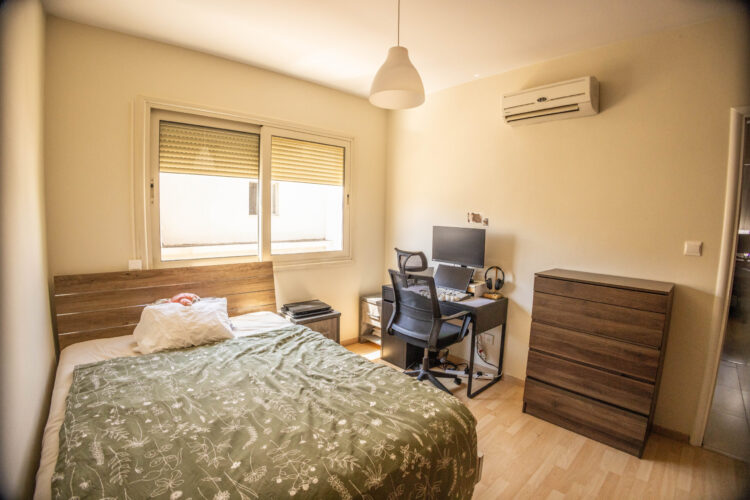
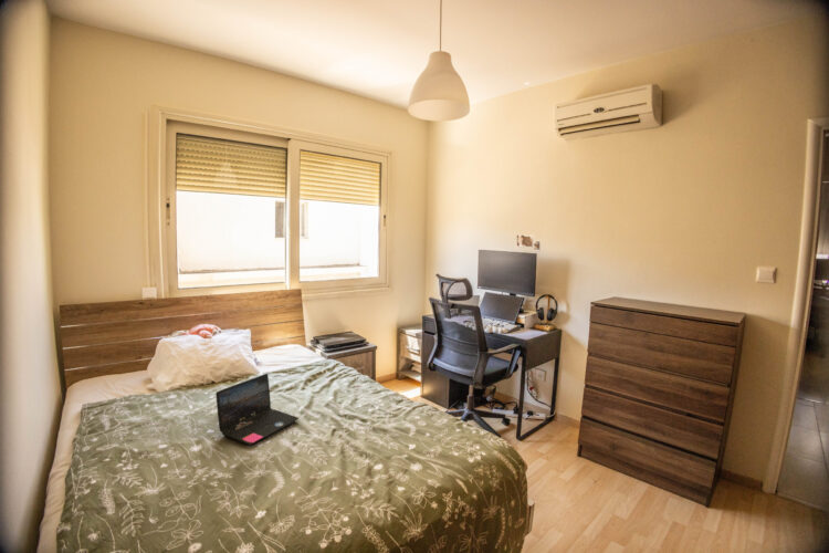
+ laptop (259, 406)
